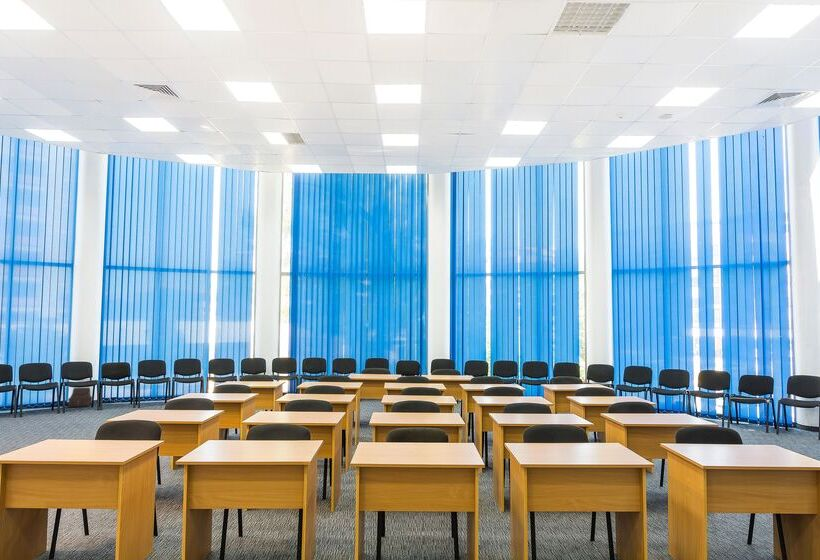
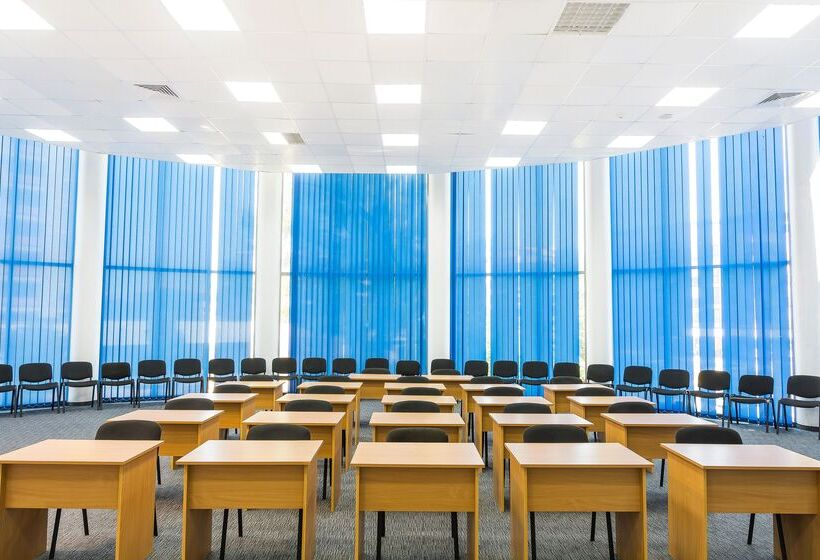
- satchel (80, 397)
